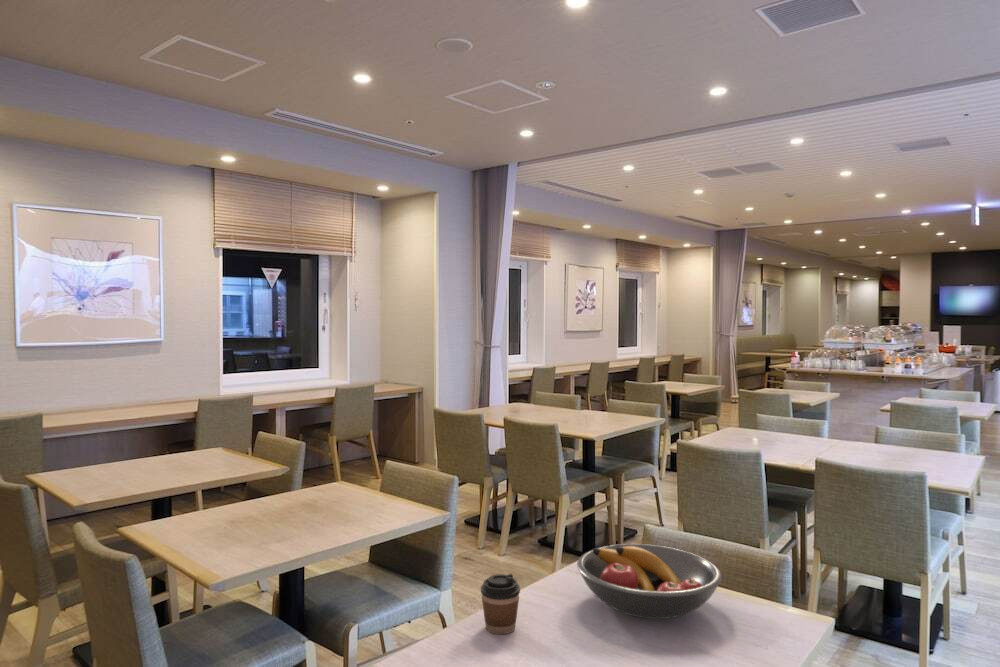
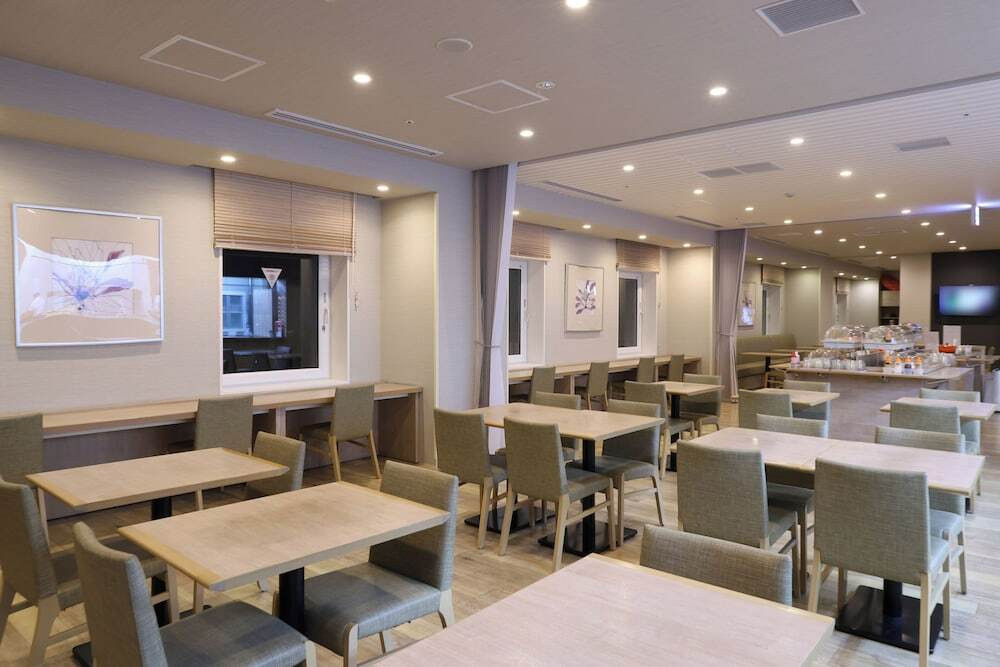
- coffee cup (500, 601)
- fruit bowl (647, 580)
